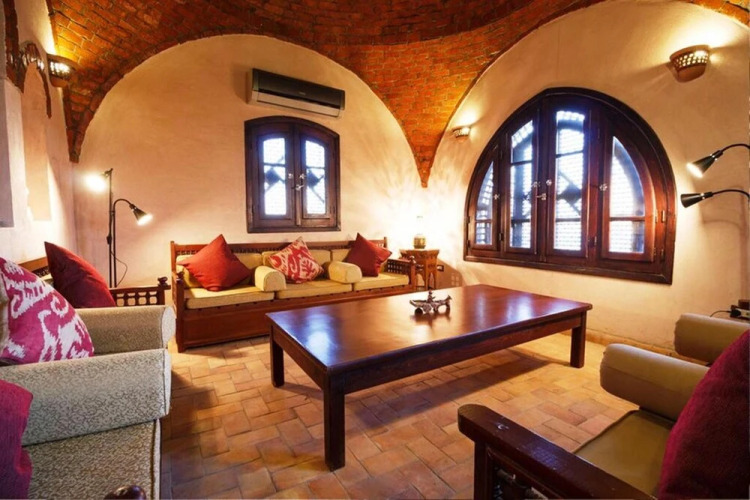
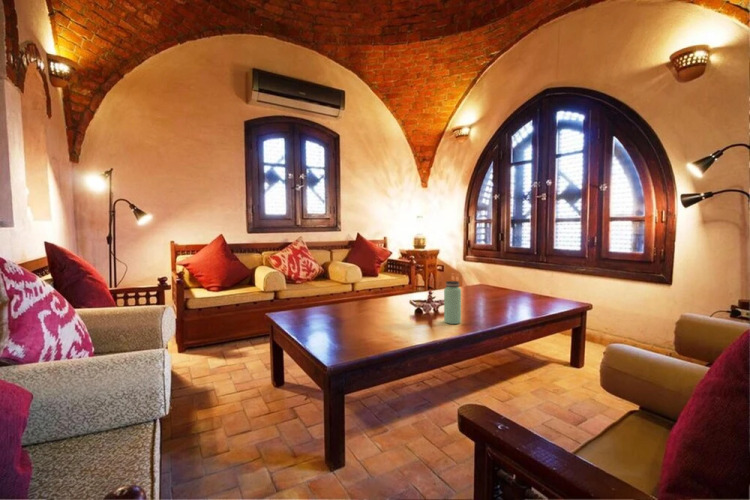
+ bottle (452, 302)
